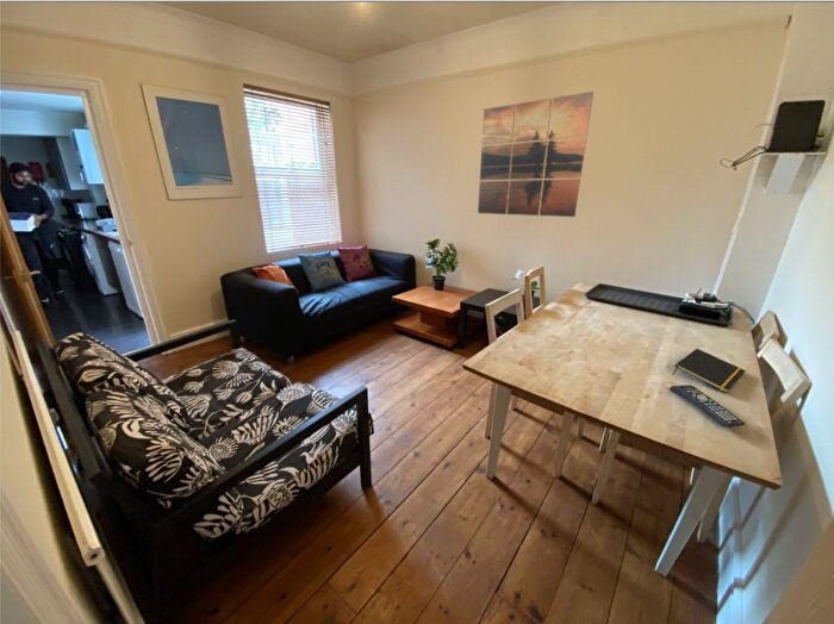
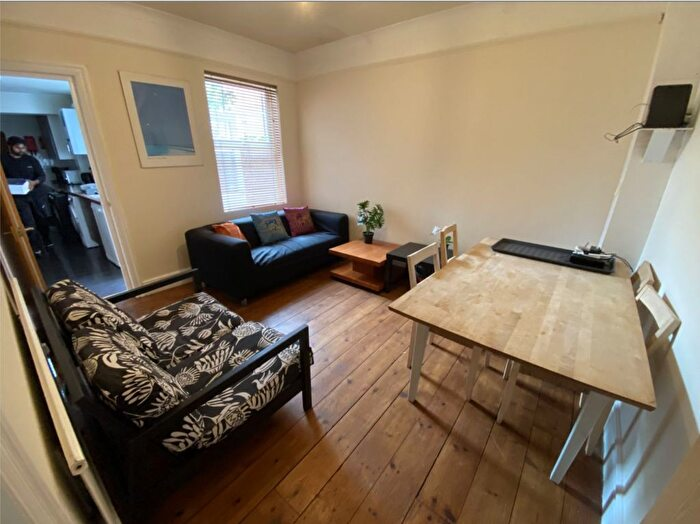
- remote control (703, 403)
- wall art (527, 161)
- notepad (710, 368)
